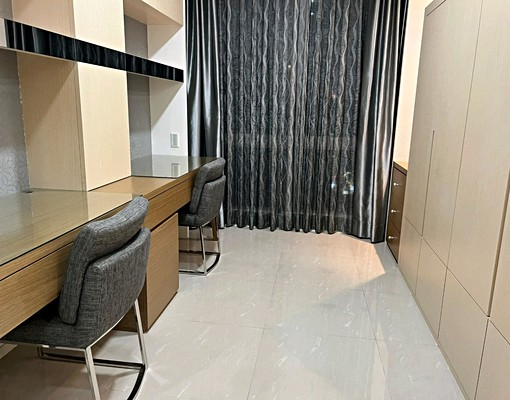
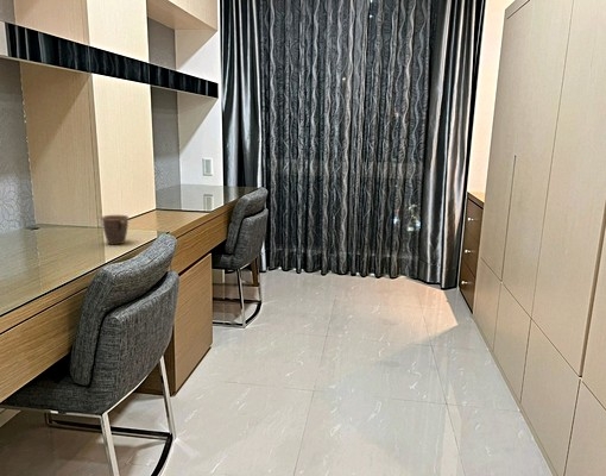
+ mug (115, 230)
